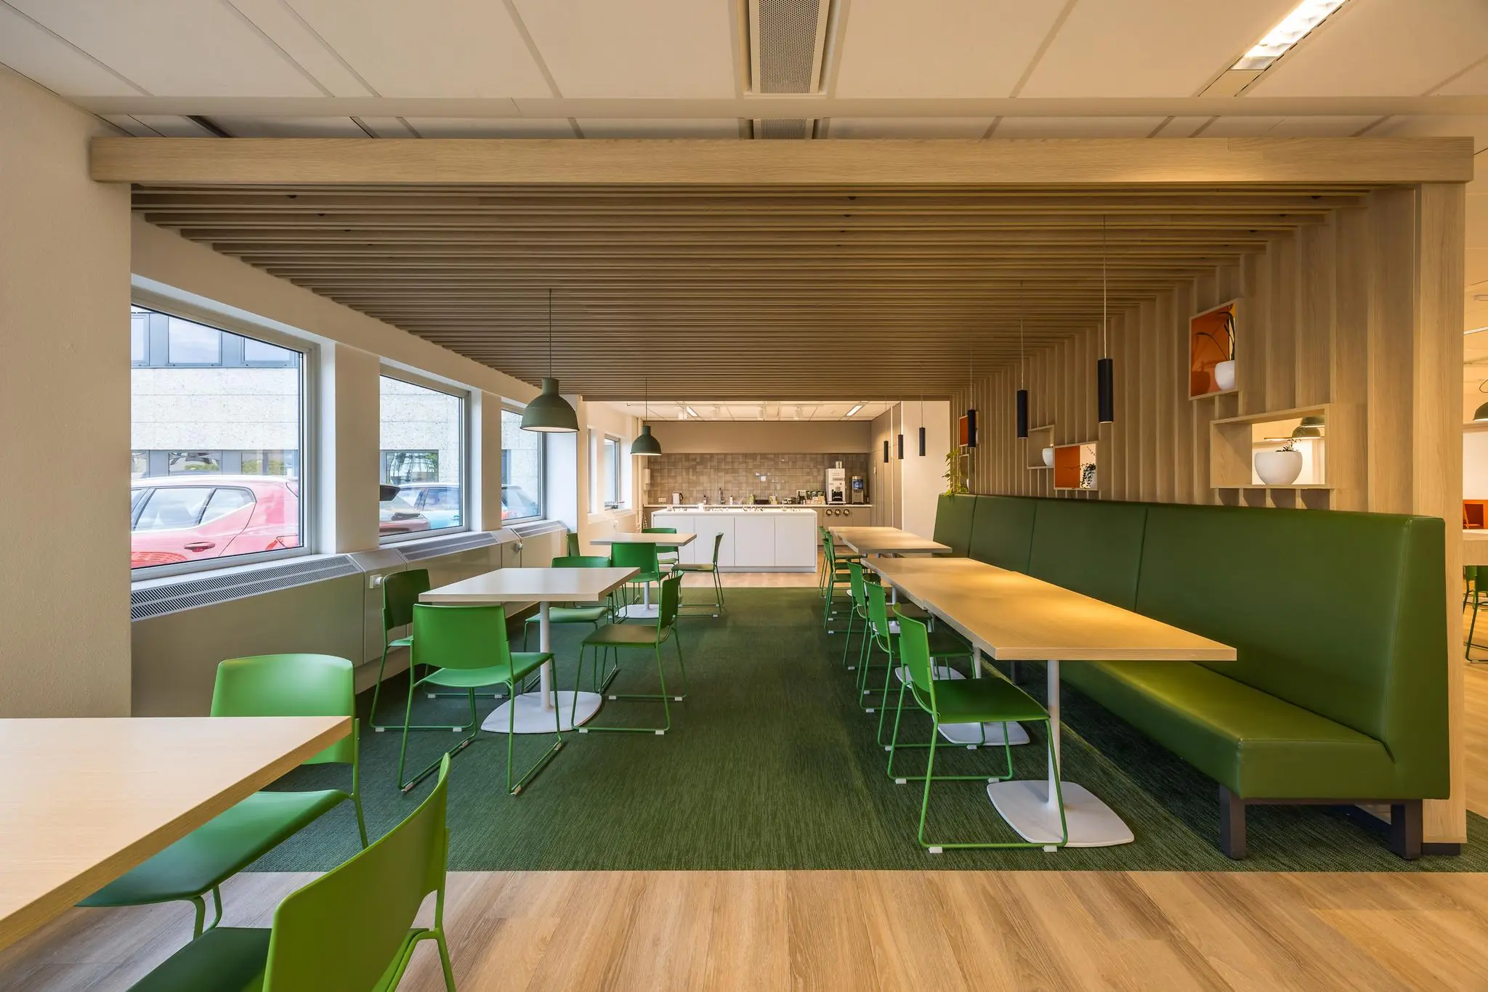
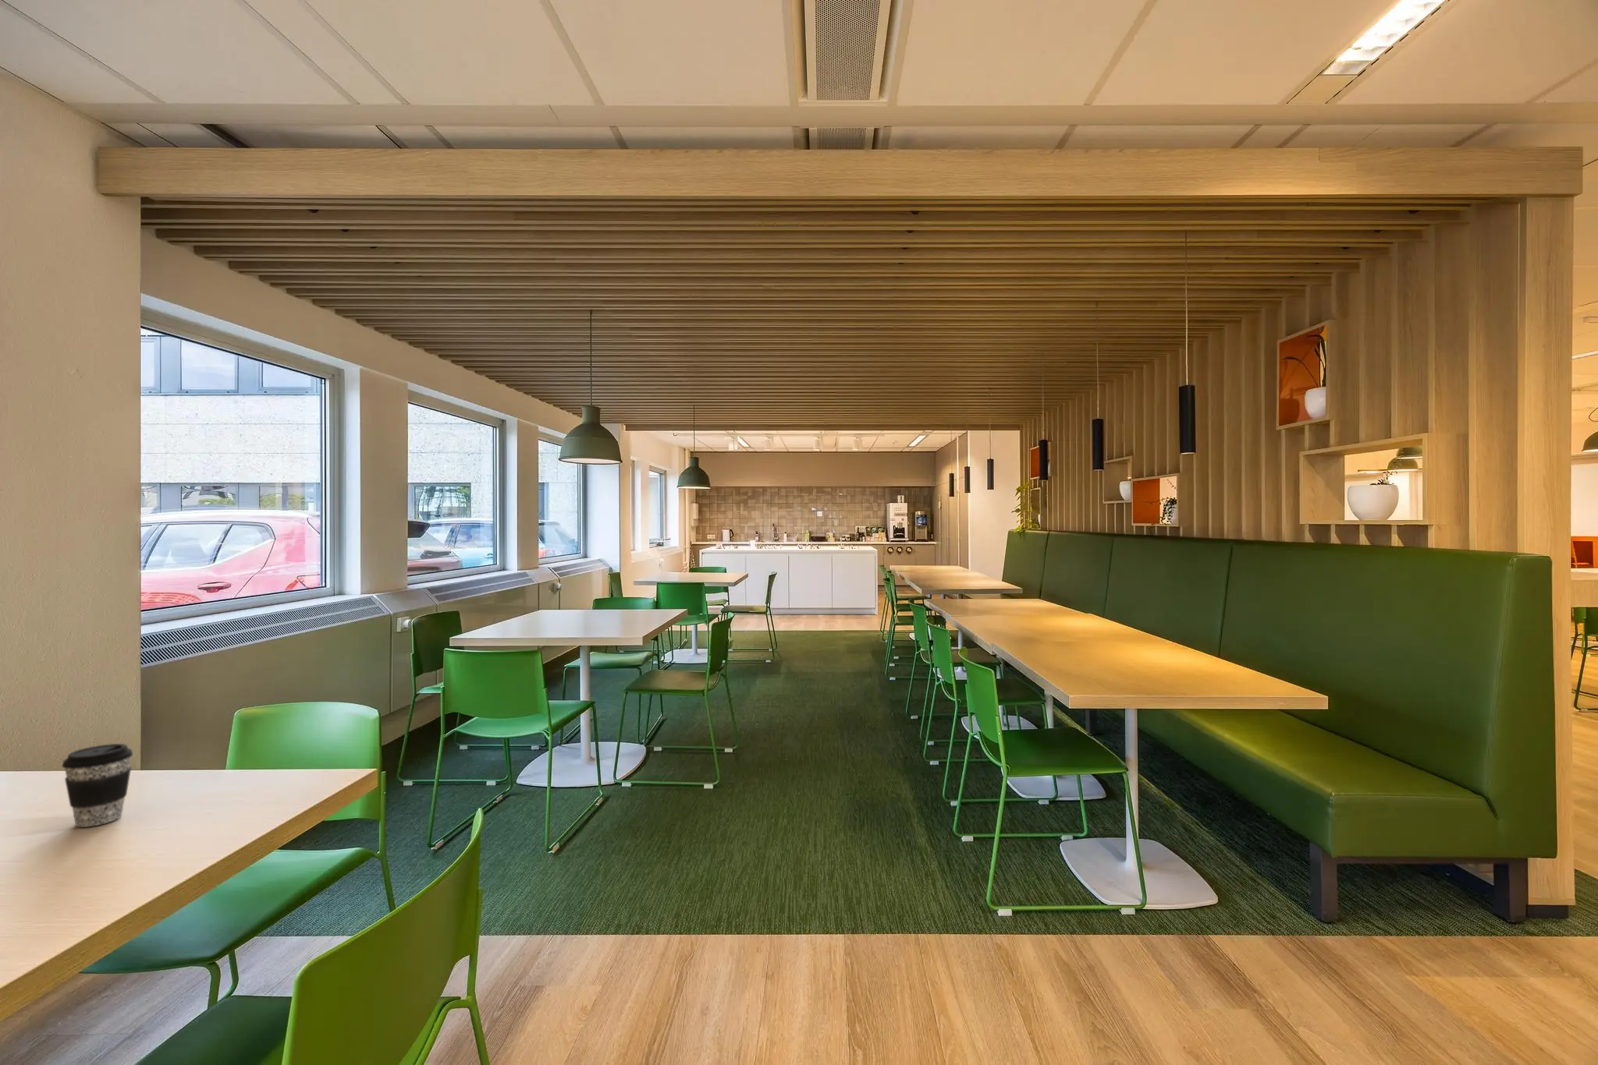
+ coffee cup (99, 786)
